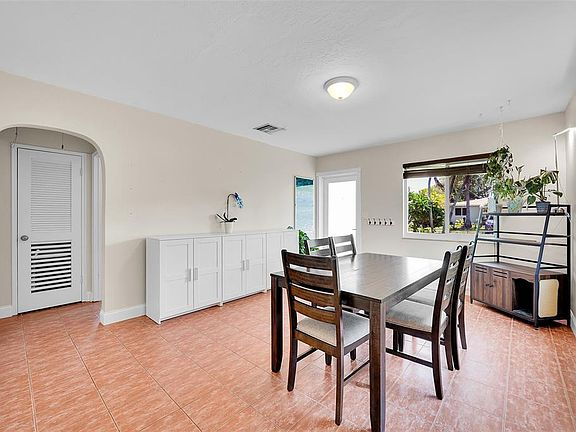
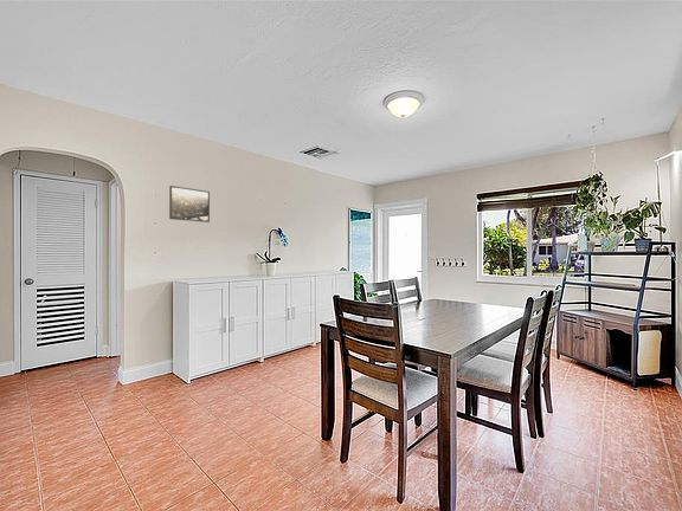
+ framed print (189, 205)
